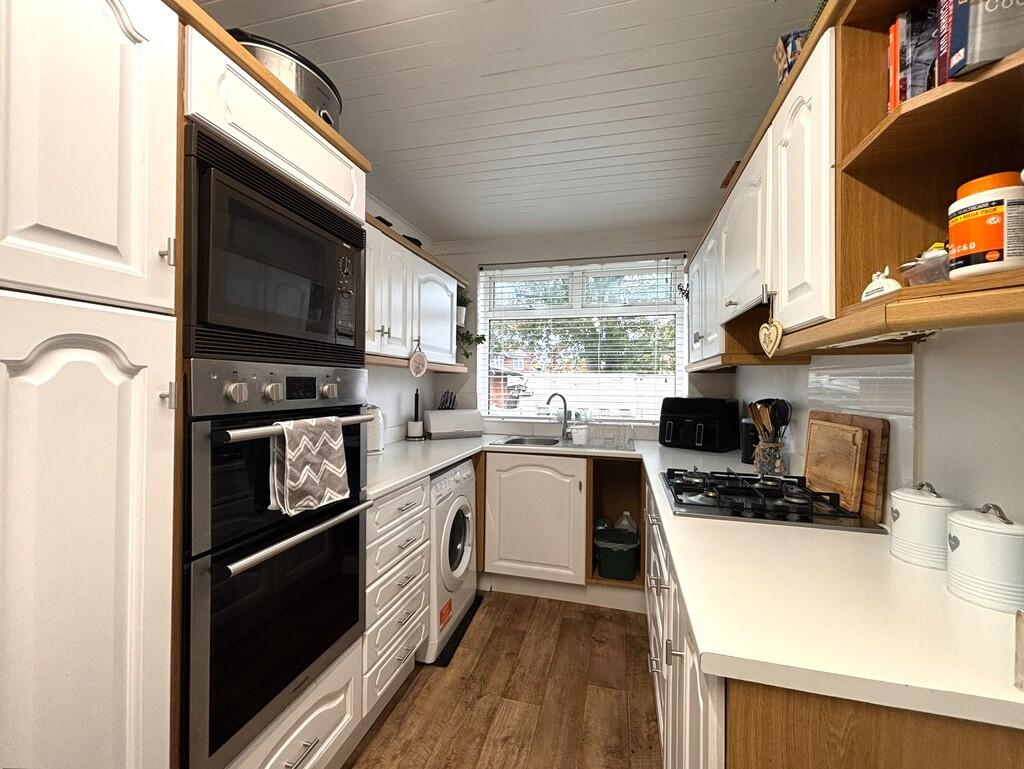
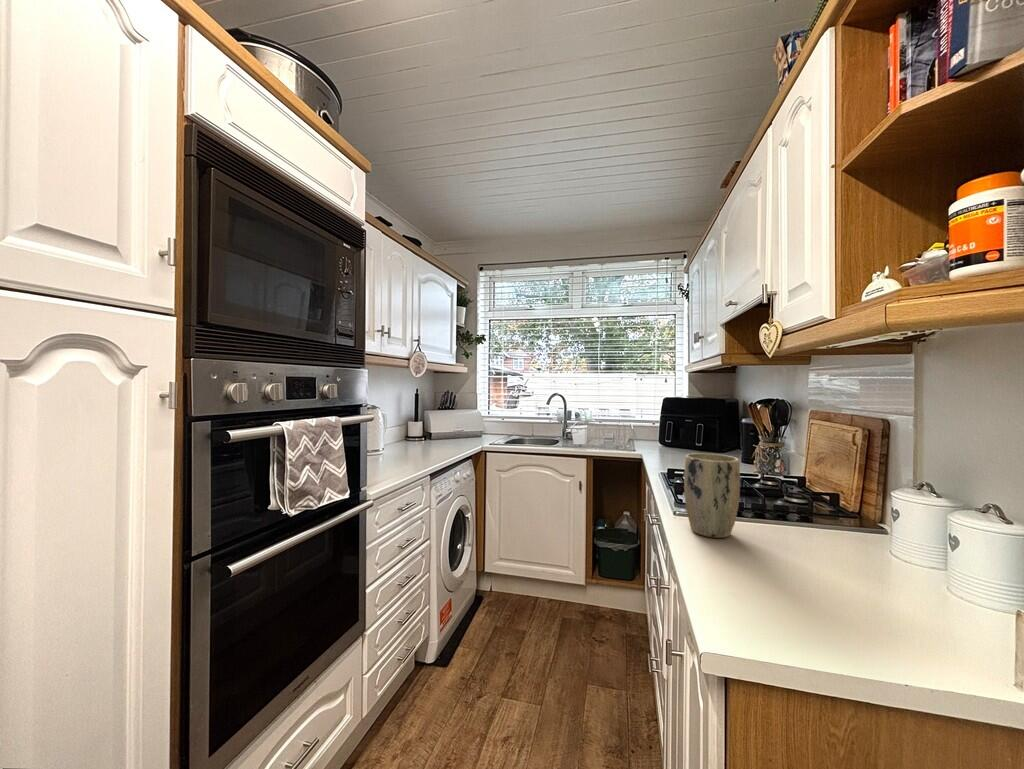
+ plant pot (711, 494)
